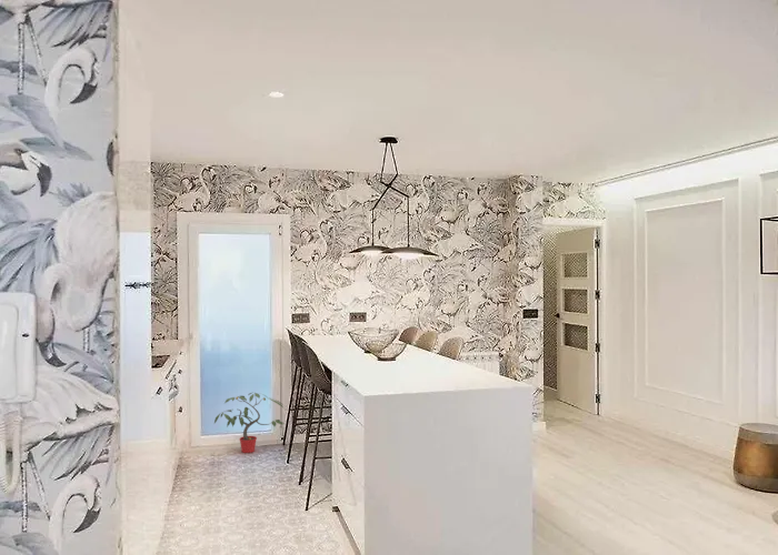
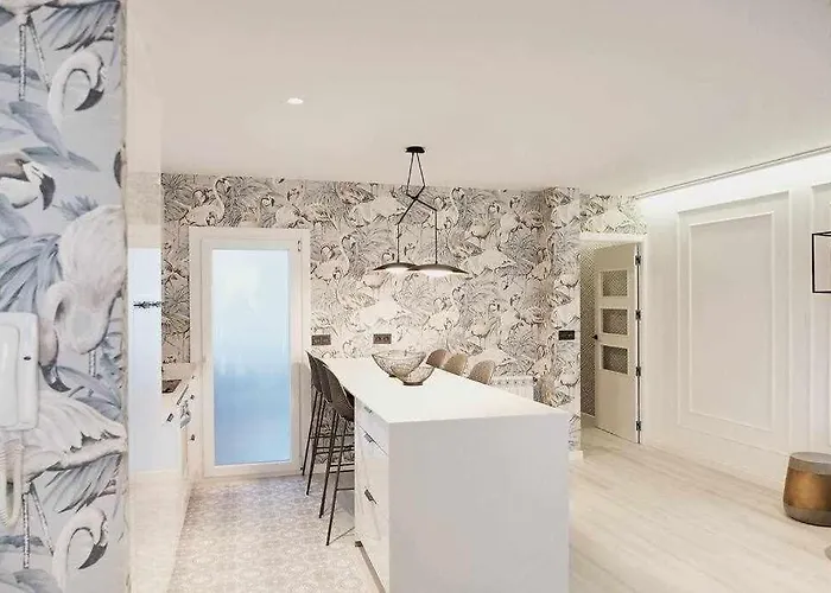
- potted plant (250, 422)
